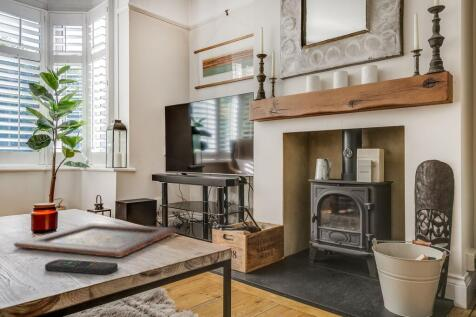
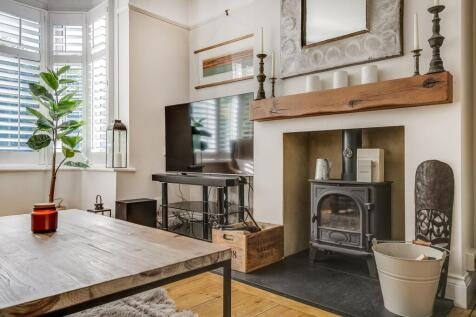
- remote control (81, 266)
- religious icon (102, 237)
